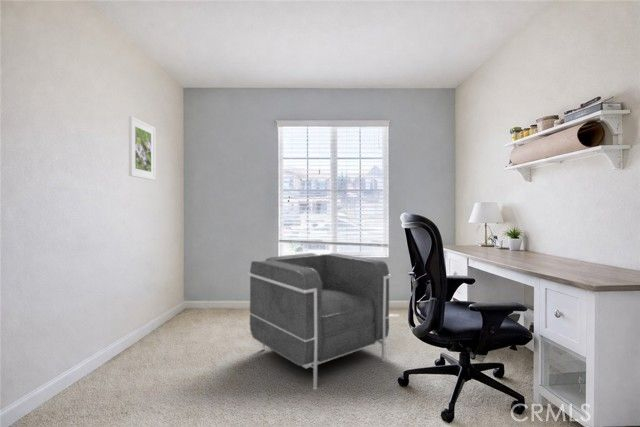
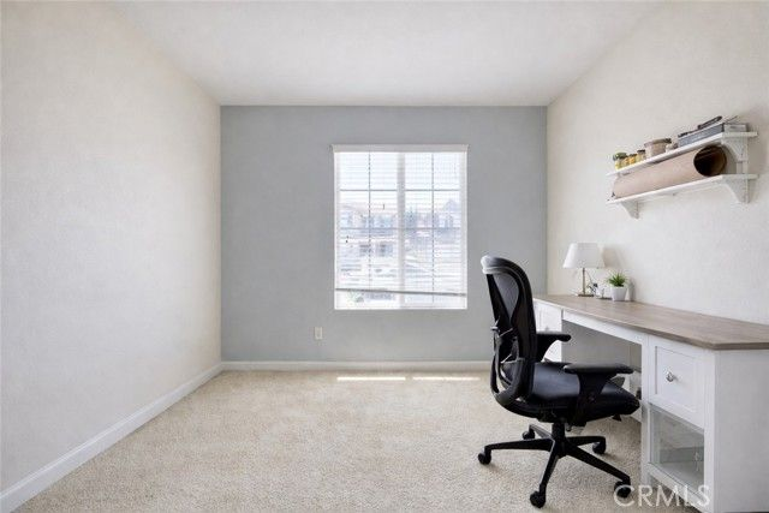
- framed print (143, 150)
- armchair (318, 307)
